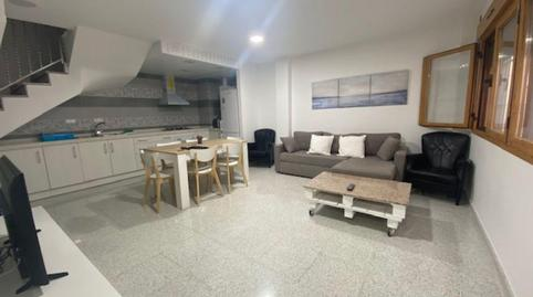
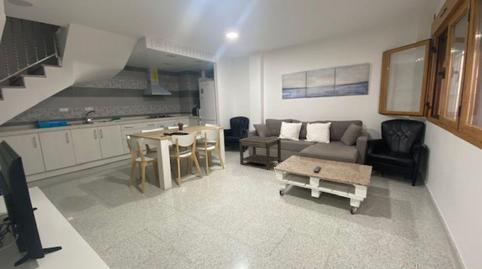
+ side table (260, 147)
